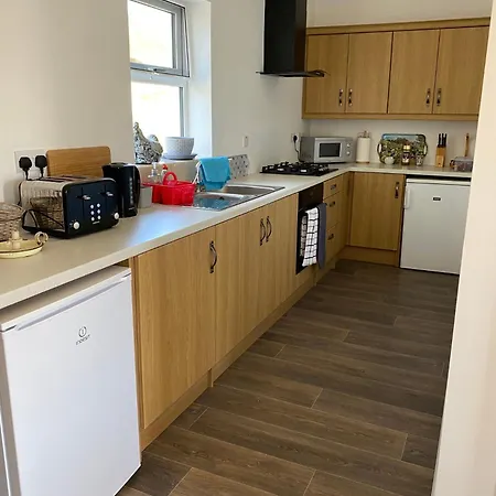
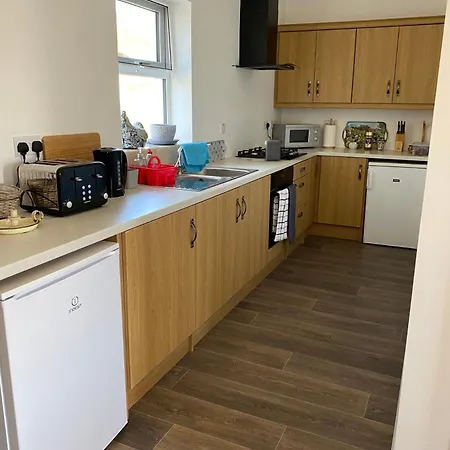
+ coffee maker (266, 150)
